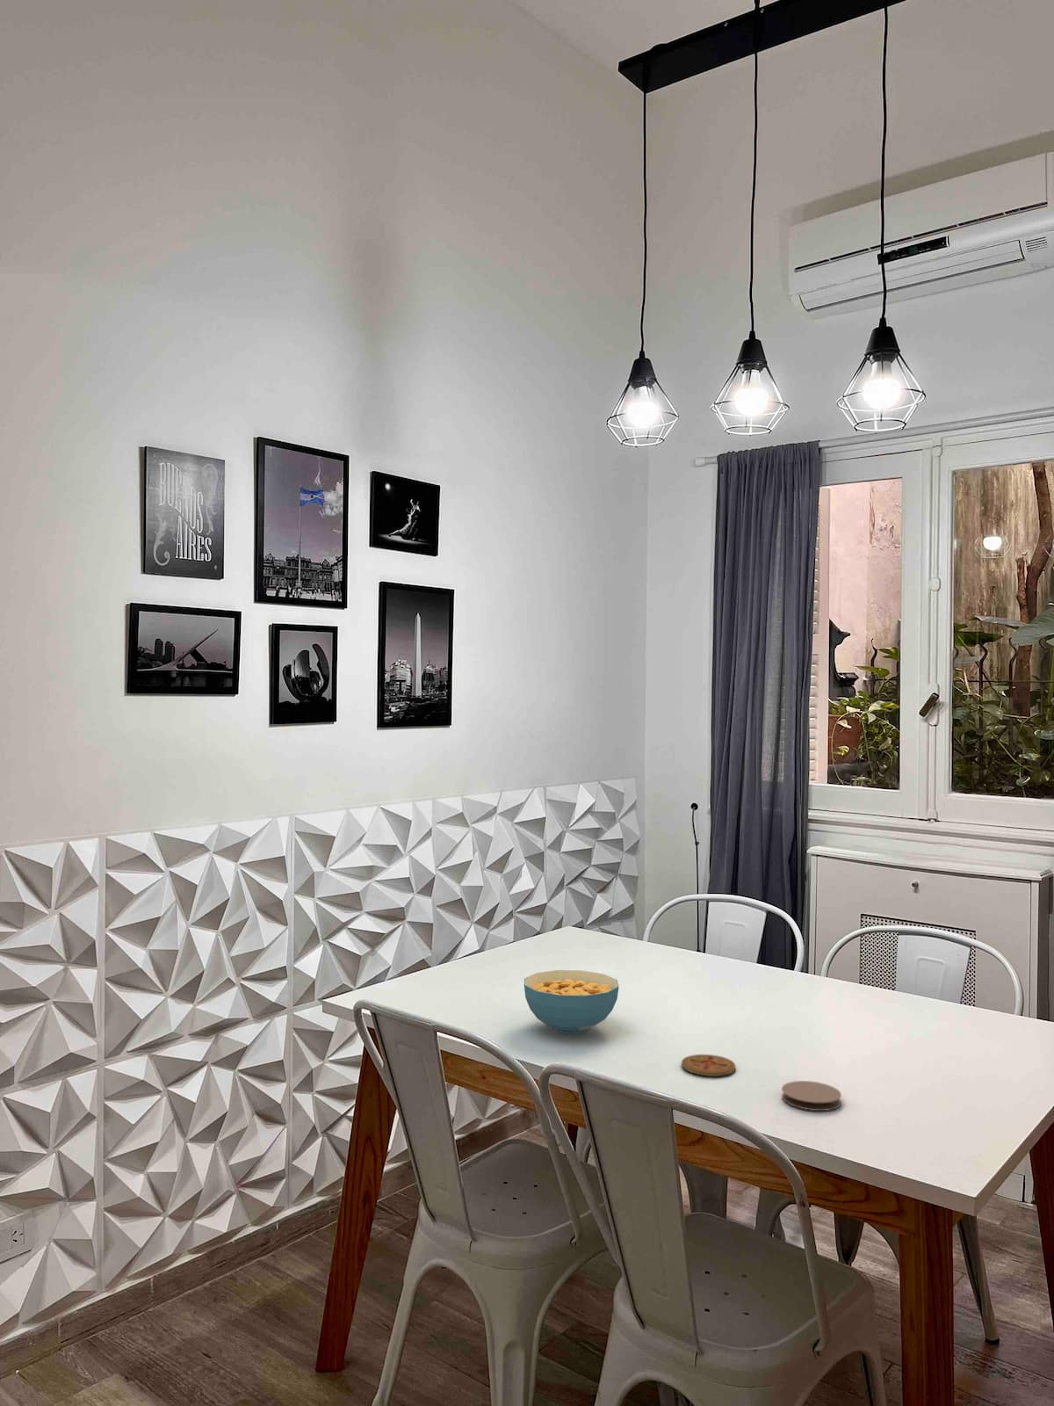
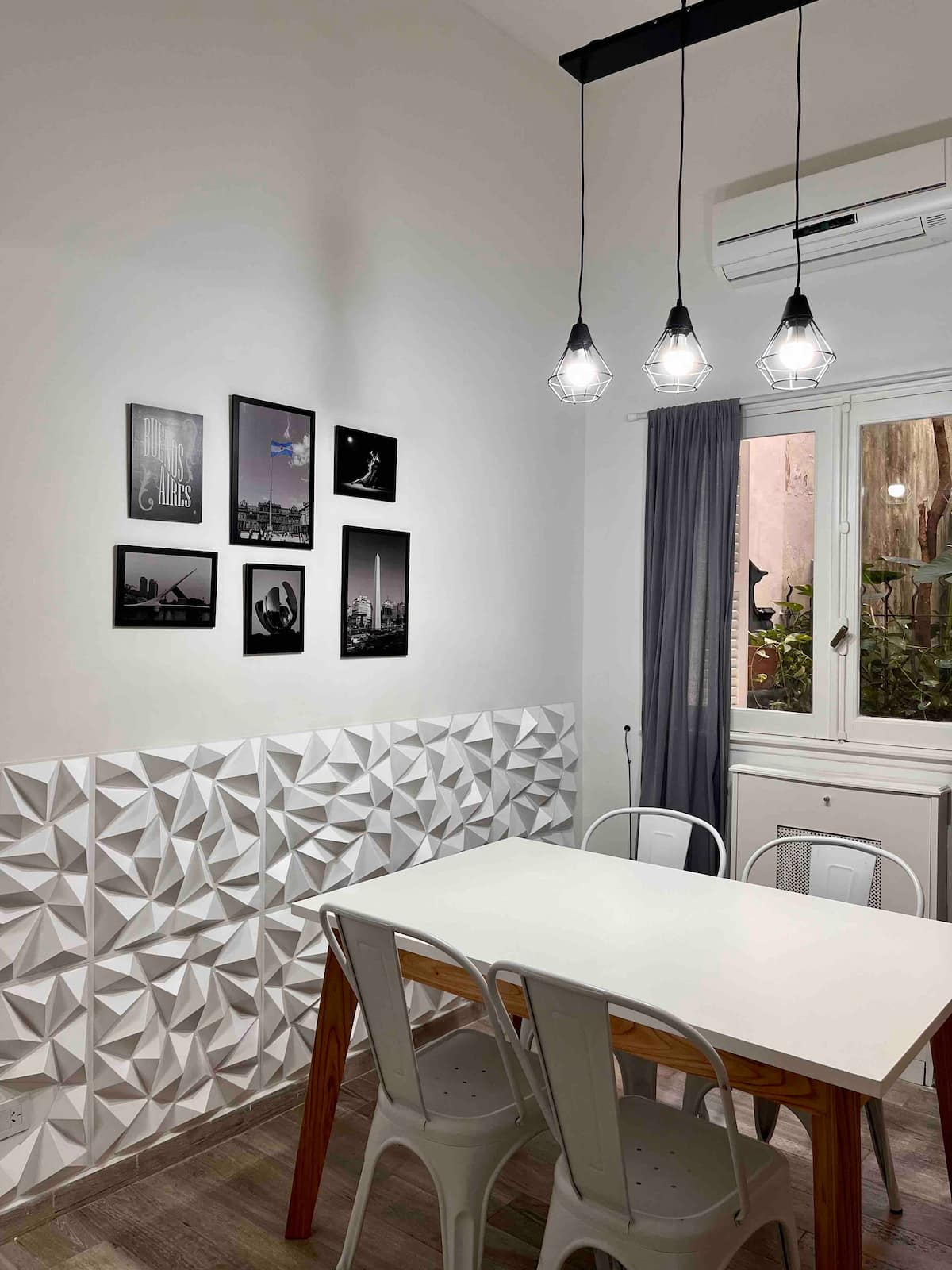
- coaster (707, 1064)
- coaster (810, 1095)
- cereal bowl (570, 1005)
